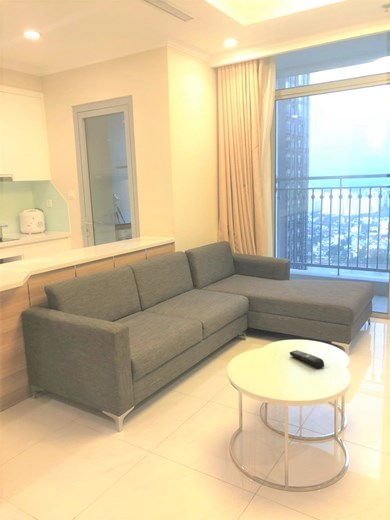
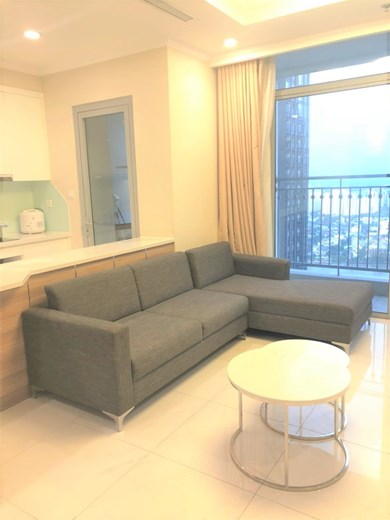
- remote control (306, 357)
